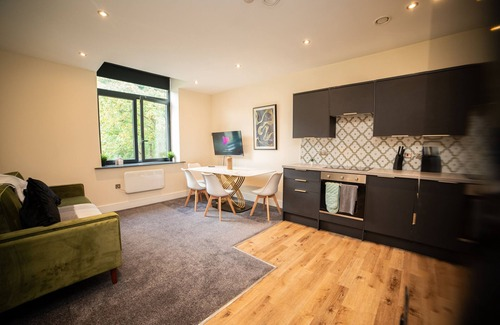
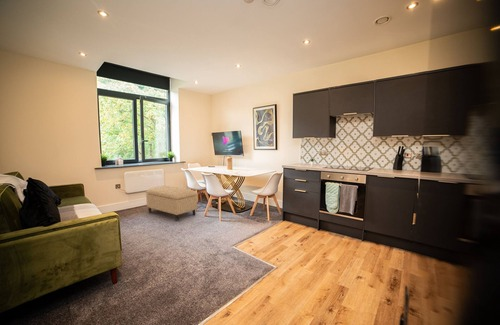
+ ottoman (171, 200)
